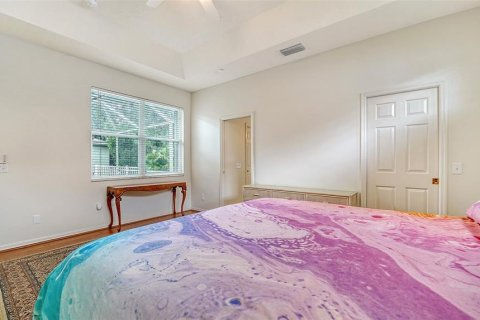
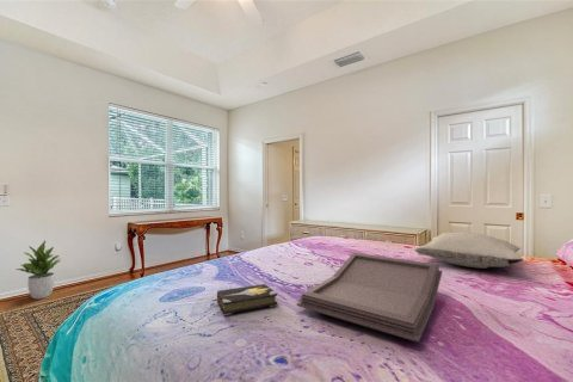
+ pillow (468, 247)
+ potted plant (41, 269)
+ hardback book (246, 296)
+ serving tray (375, 285)
